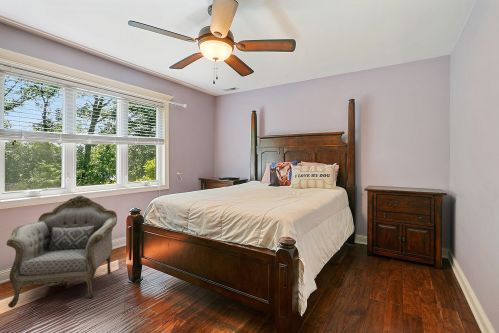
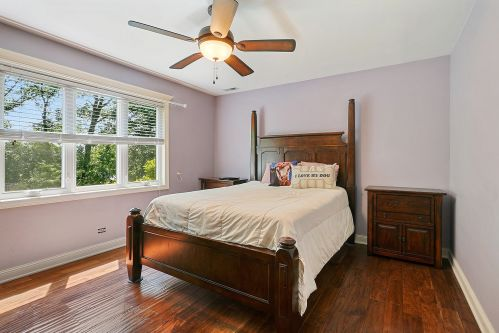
- armchair (68, 242)
